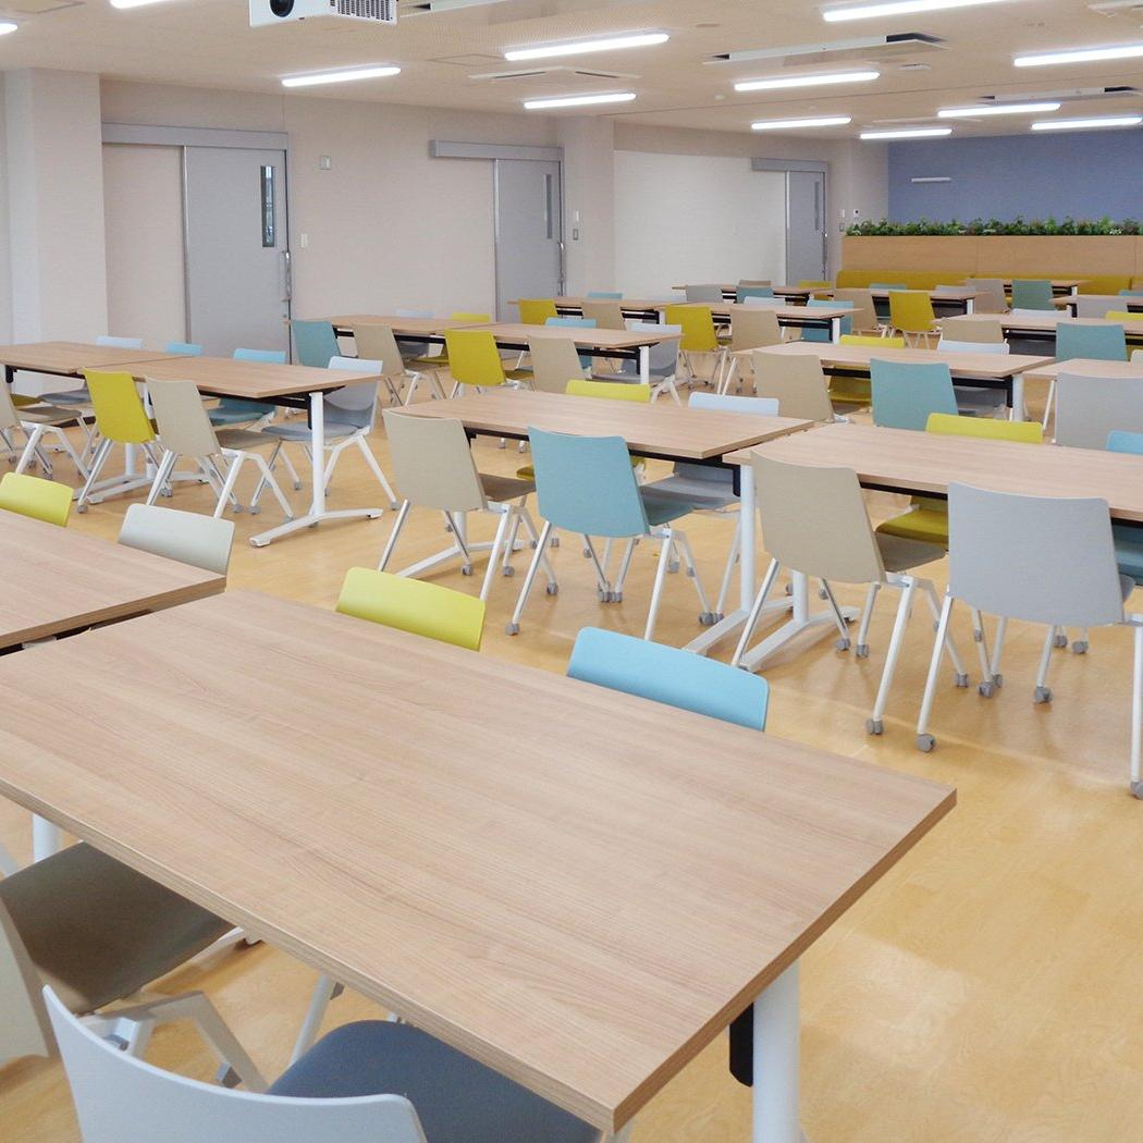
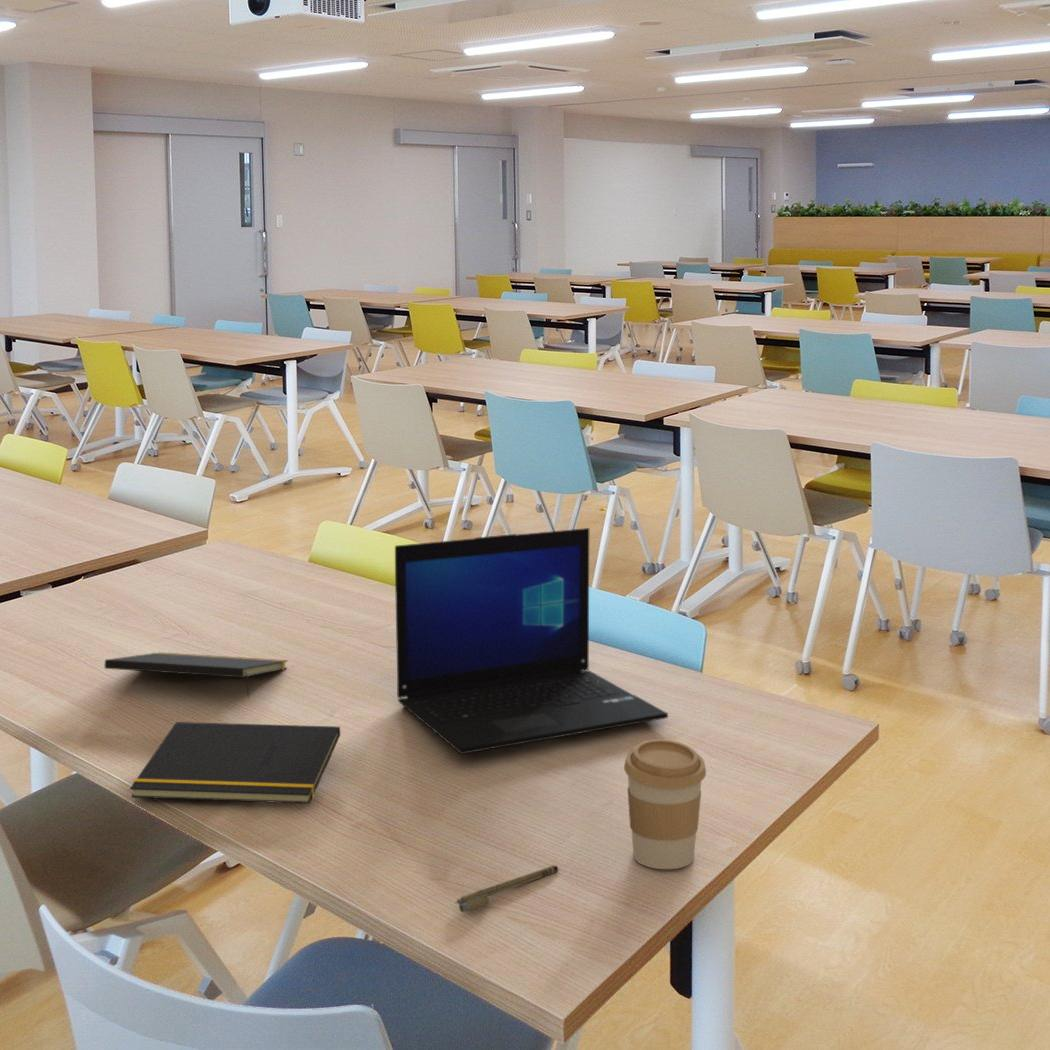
+ coffee cup (664, 802)
+ pen (510, 886)
+ notepad (239, 760)
+ laptop (529, 632)
+ notepad (198, 664)
